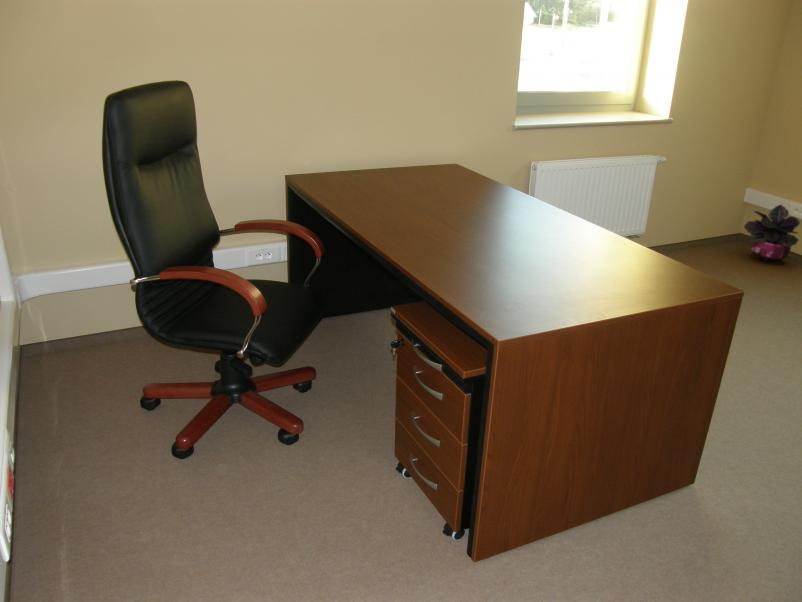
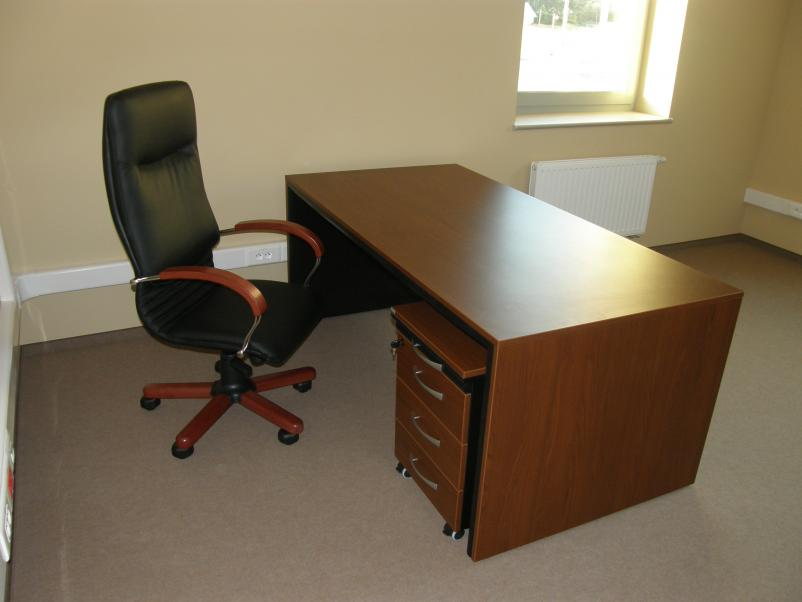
- potted plant (773, 233)
